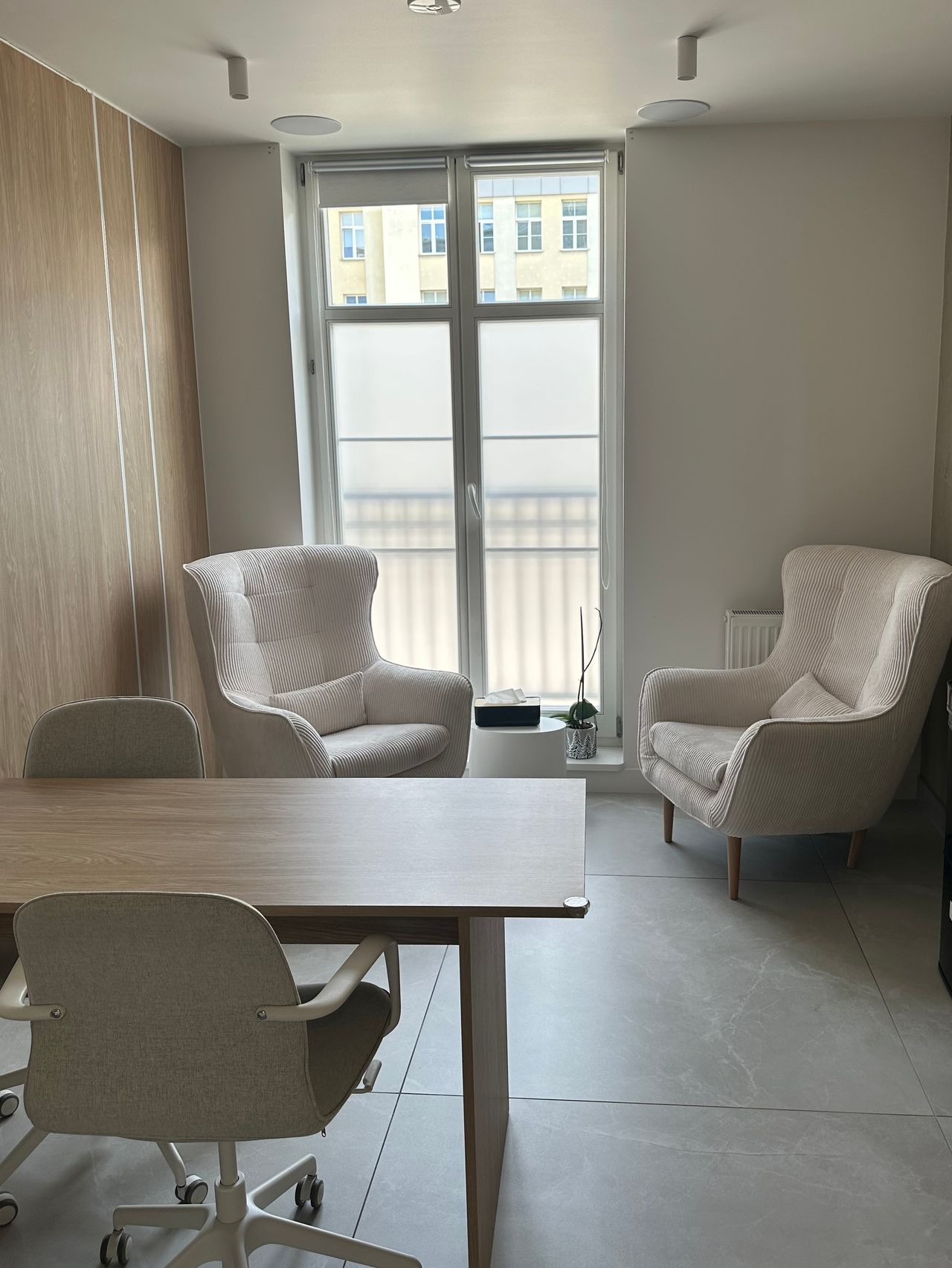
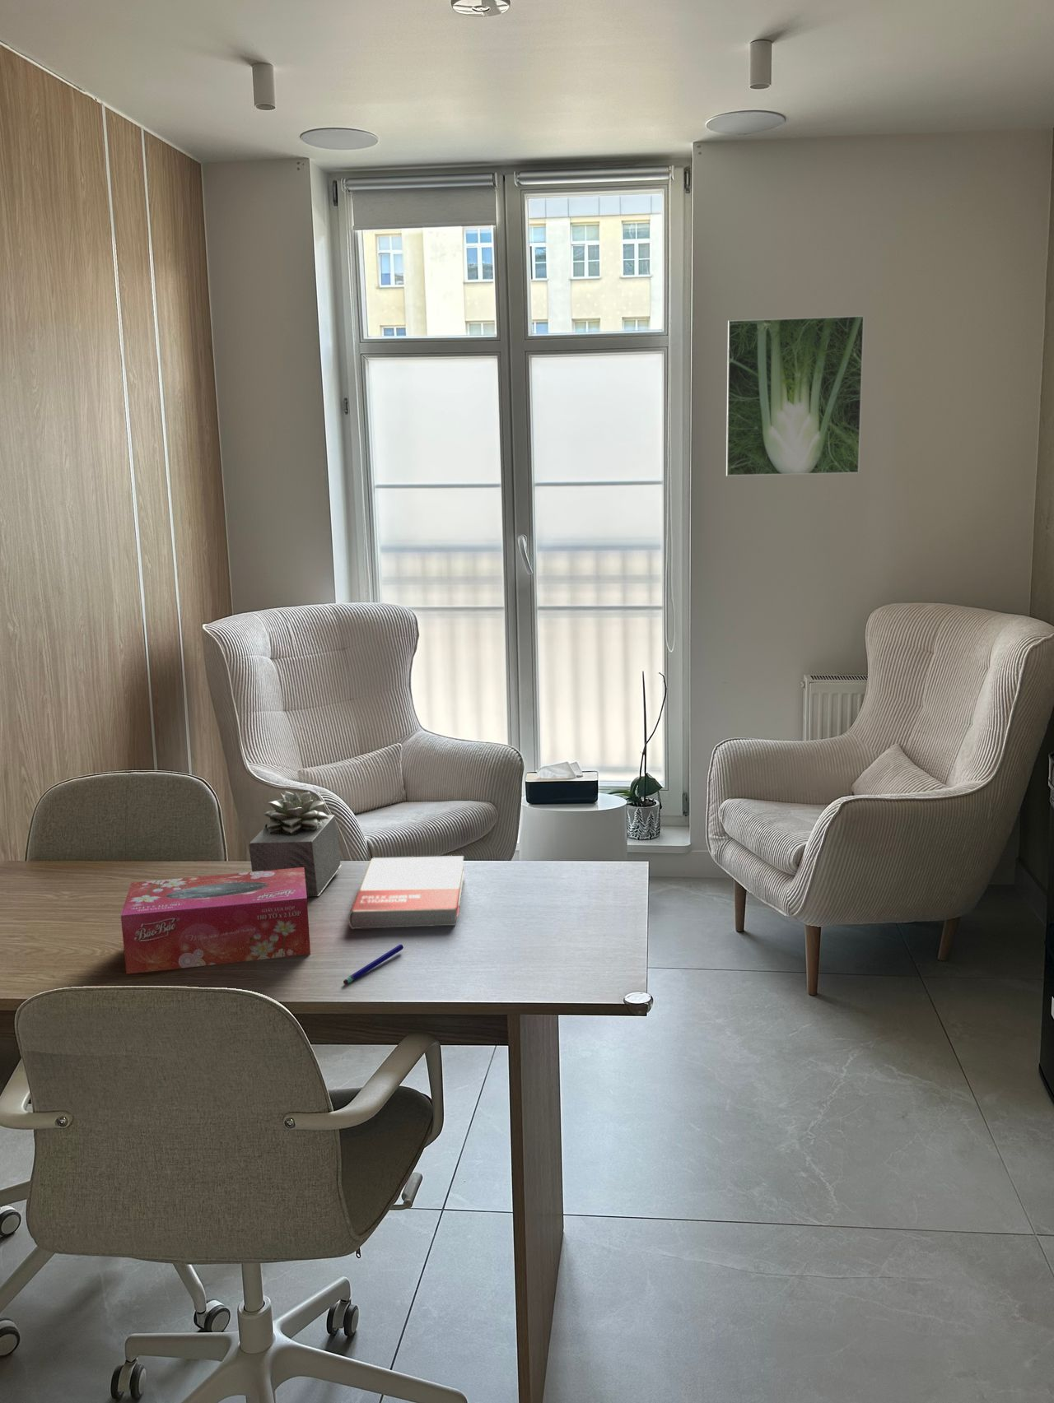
+ book (410, 891)
+ tissue box (219, 917)
+ succulent plant (296, 839)
+ pen (374, 964)
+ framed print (793, 397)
